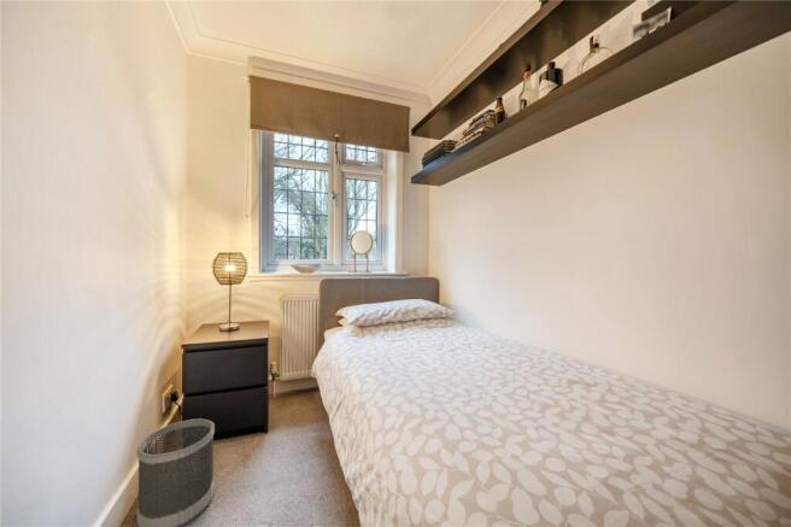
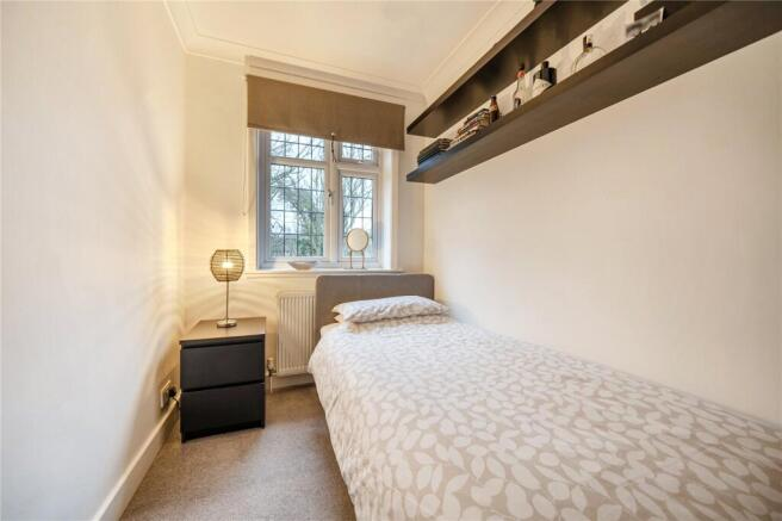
- wastebasket (178, 470)
